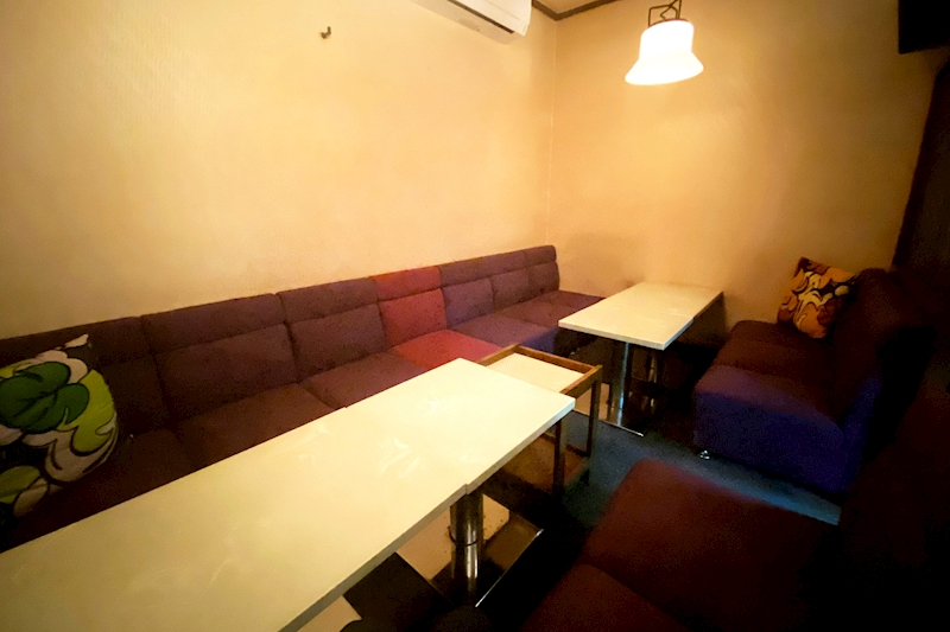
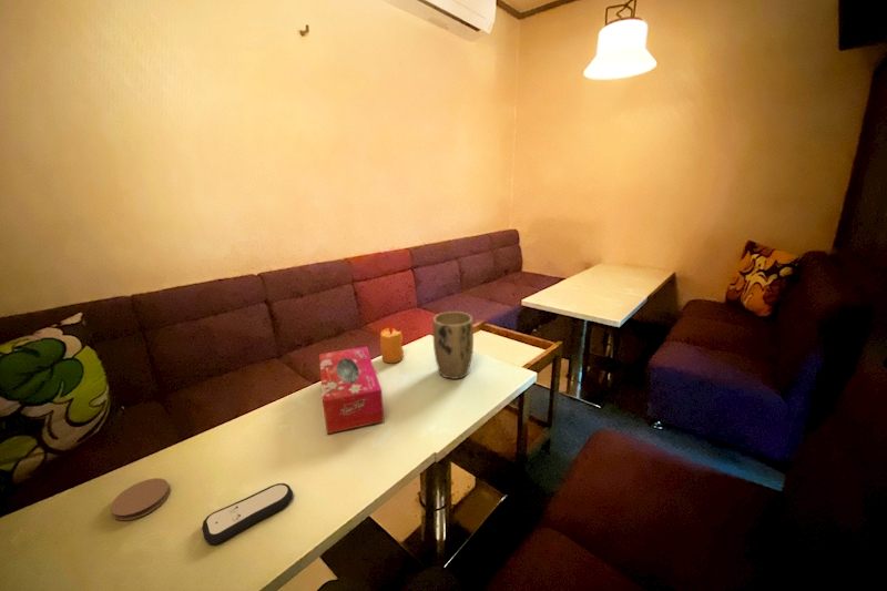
+ coaster (141, 498)
+ tissue box (348, 385)
+ candle (391, 339)
+ plant pot (452, 345)
+ remote control (249, 509)
